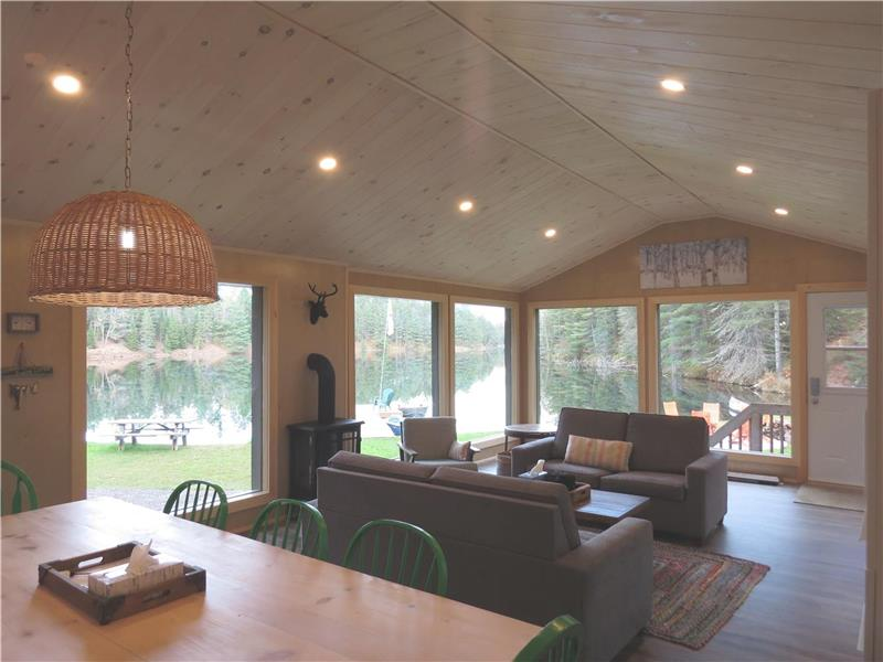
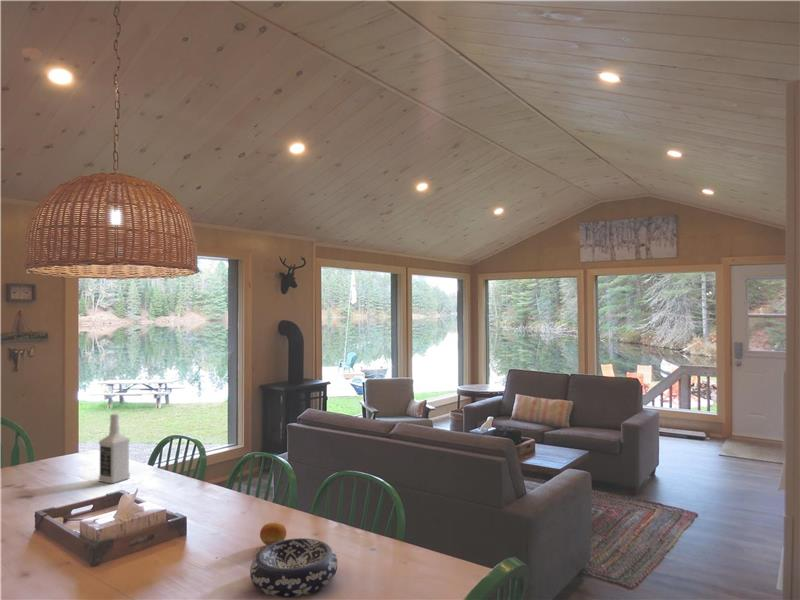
+ vodka (114, 446)
+ decorative bowl (294, 566)
+ fruit (273, 533)
